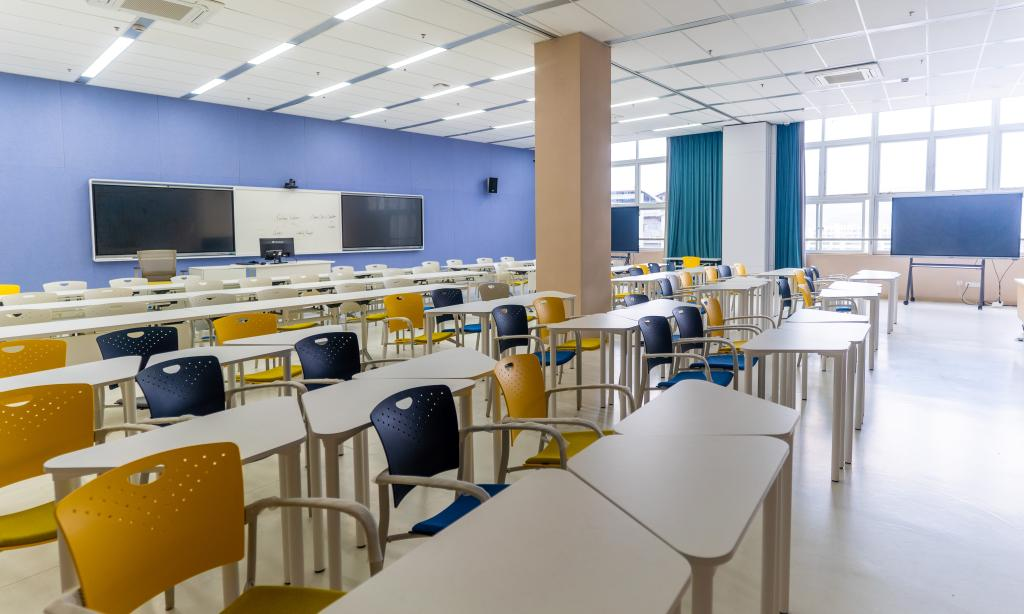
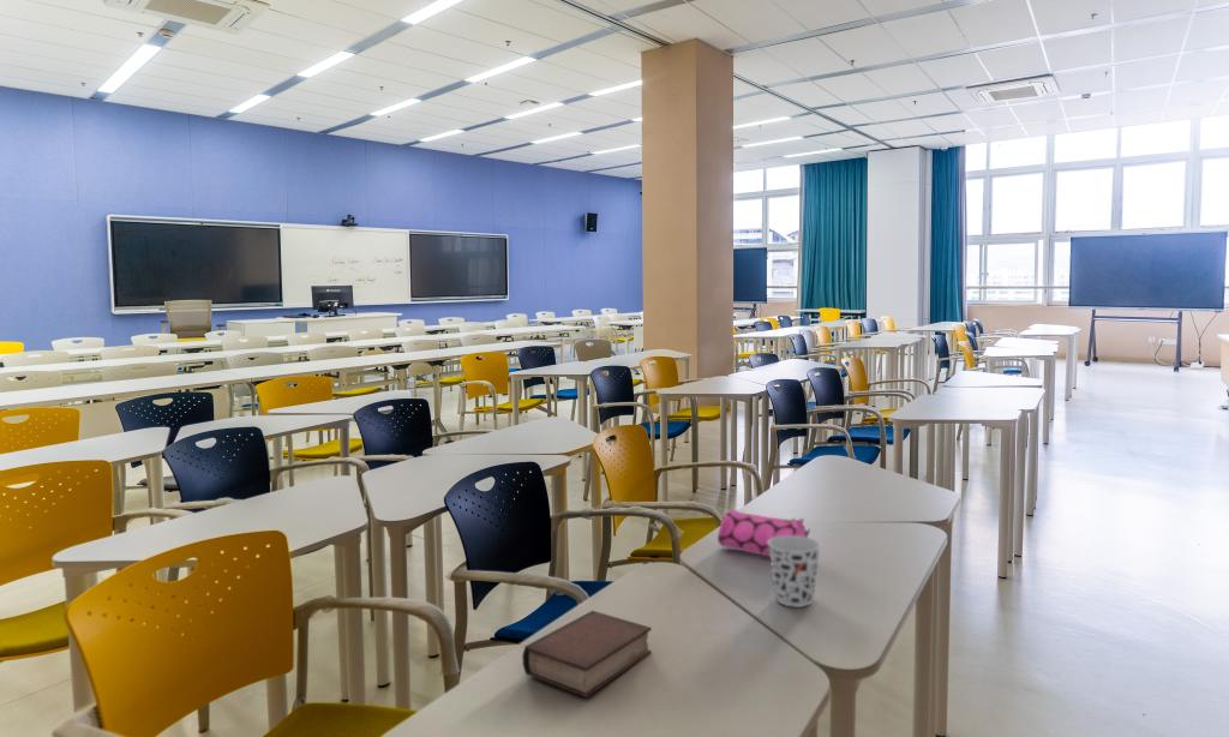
+ book (588, 649)
+ pencil case (761, 533)
+ cup (793, 571)
